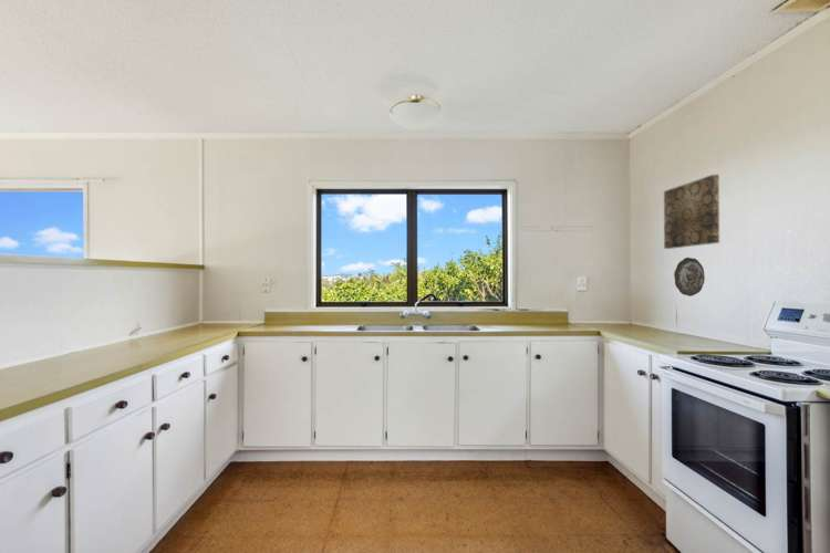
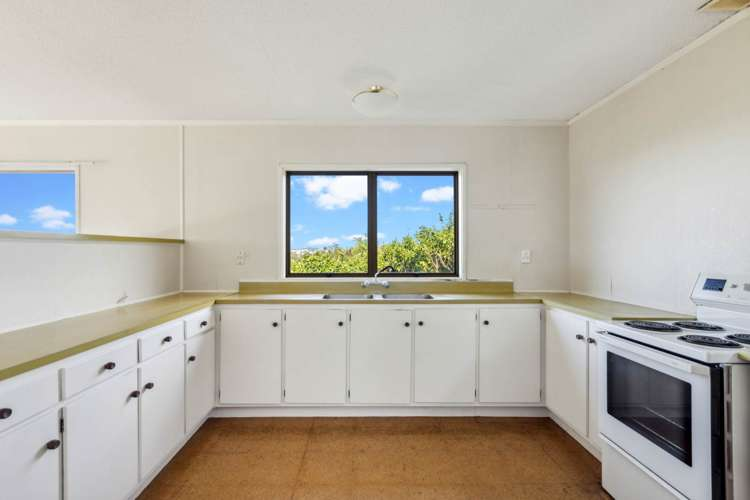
- decorative plate (689, 276)
- wall art (688, 215)
